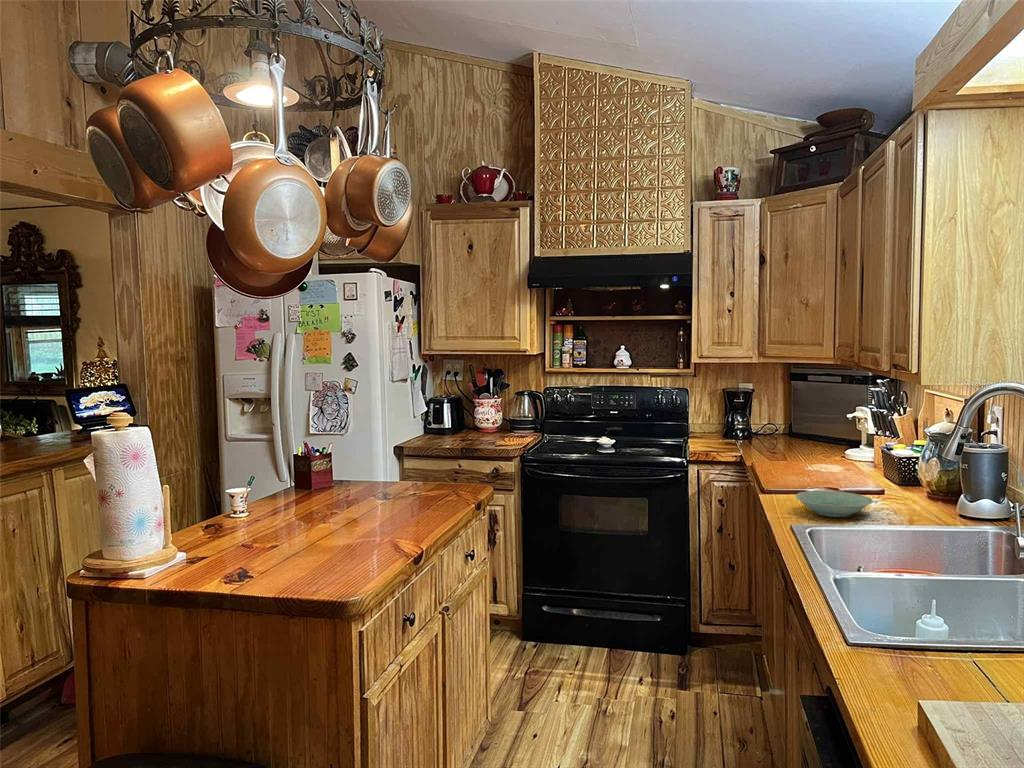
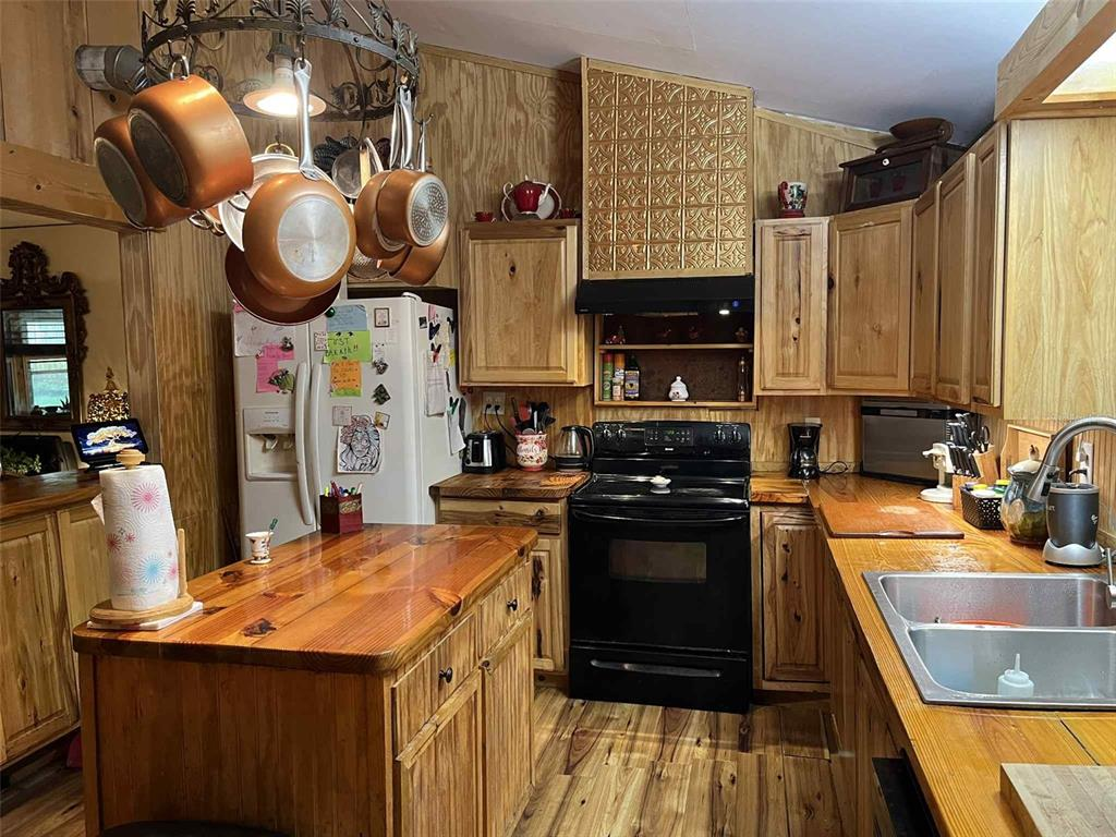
- bowl (833, 505)
